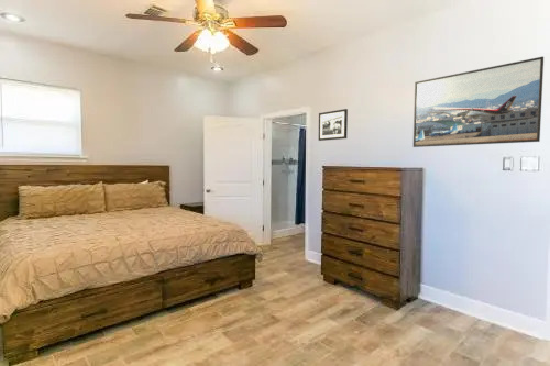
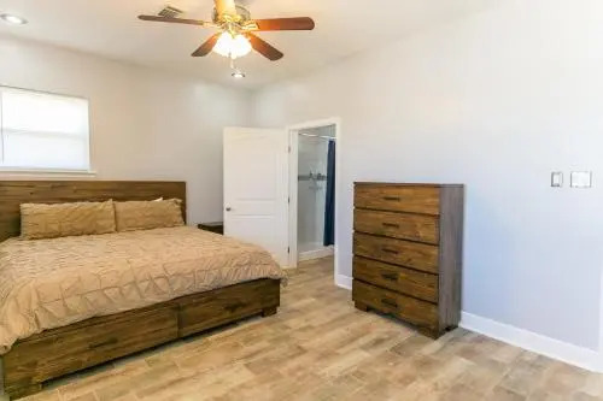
- picture frame (332, 125)
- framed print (469, 108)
